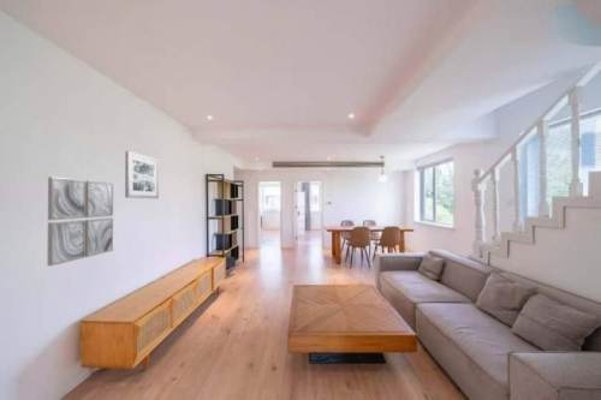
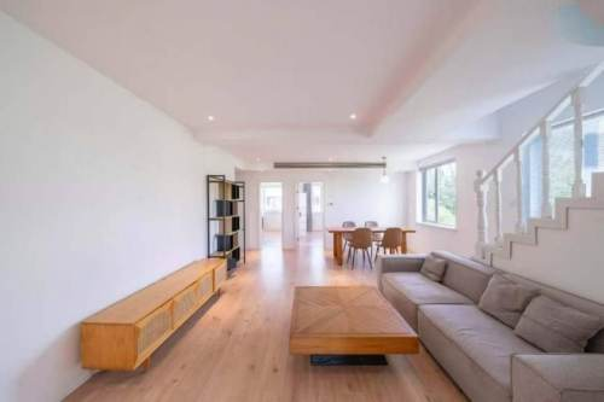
- wall art (143, 177)
- wall art (84, 220)
